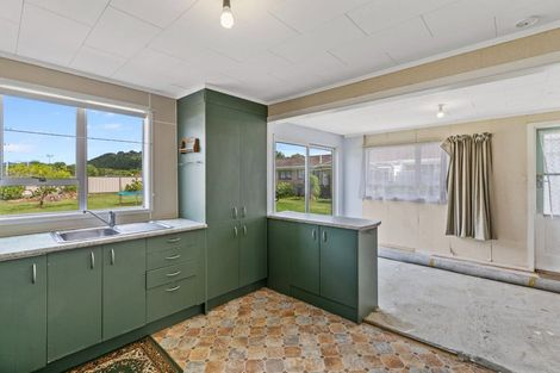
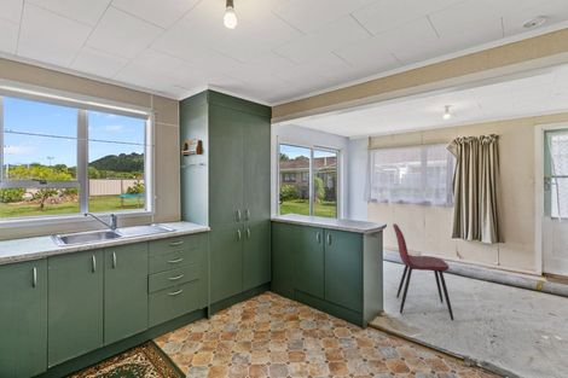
+ dining chair (419, 266)
